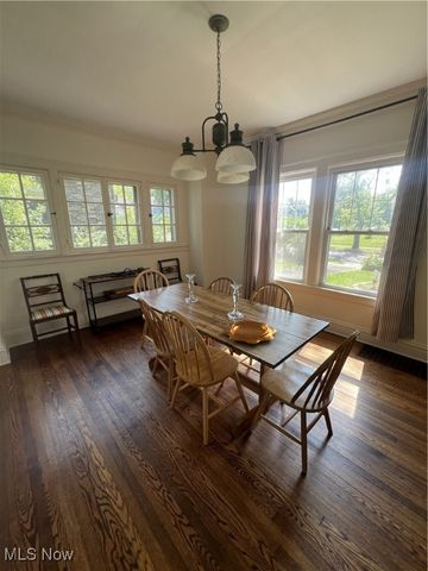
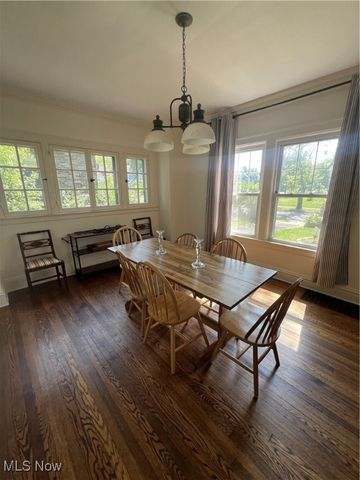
- decorative bowl (248, 330)
